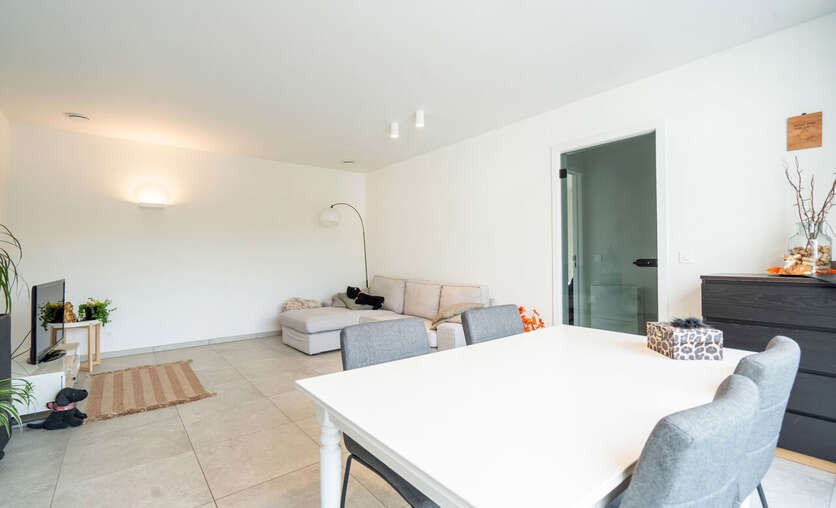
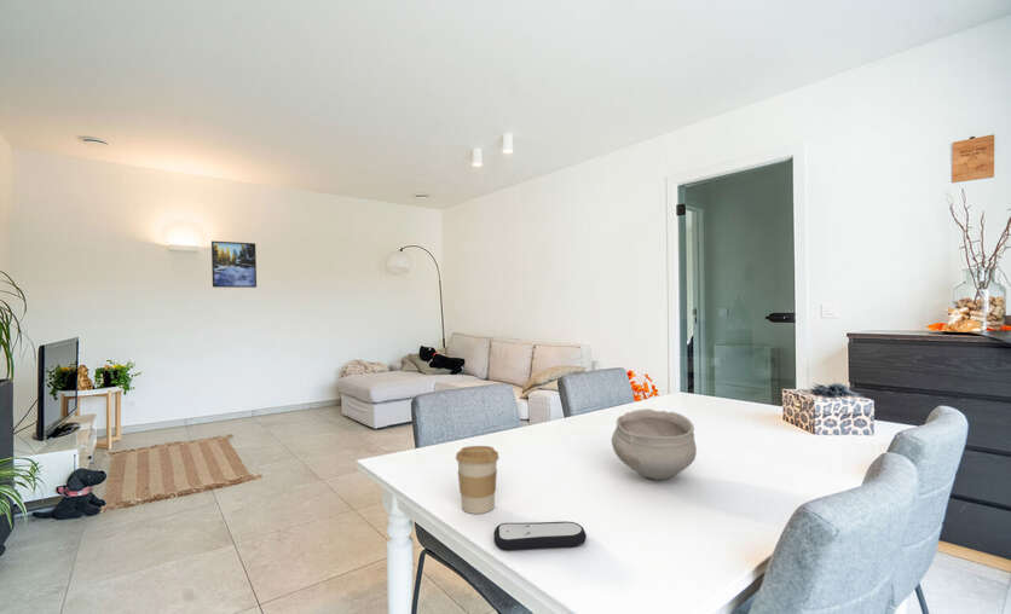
+ remote control (539, 534)
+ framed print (233, 265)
+ bowl (653, 446)
+ coffee cup (478, 476)
